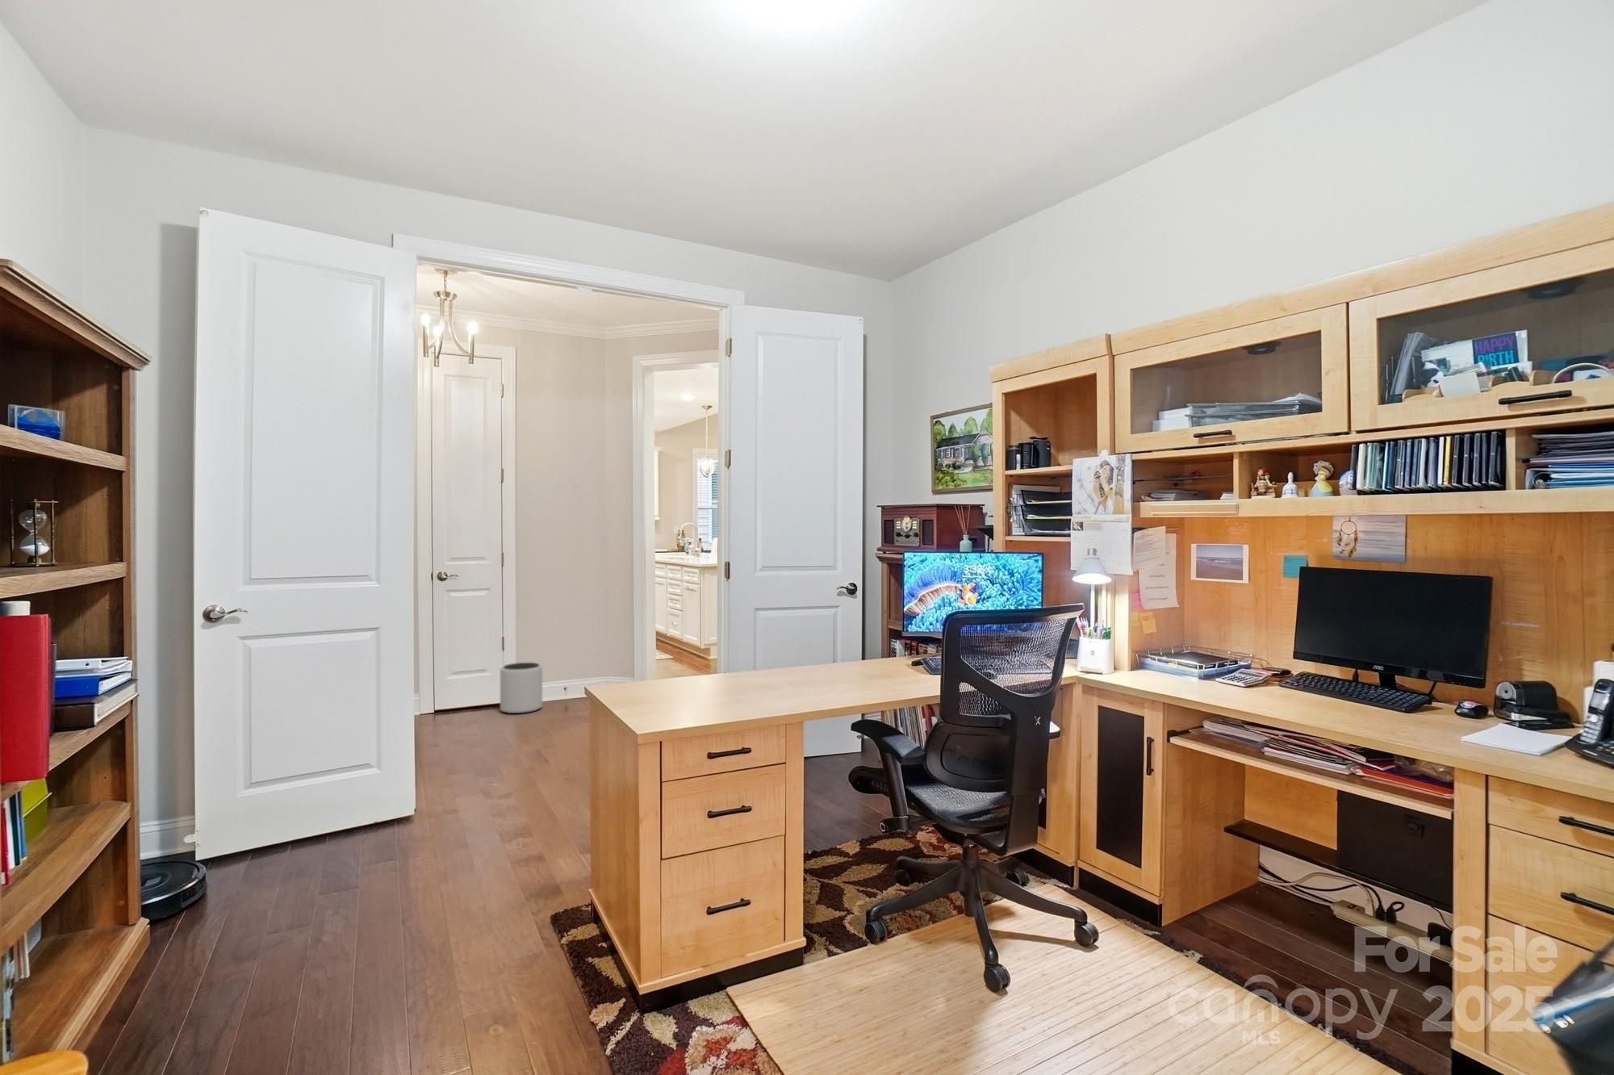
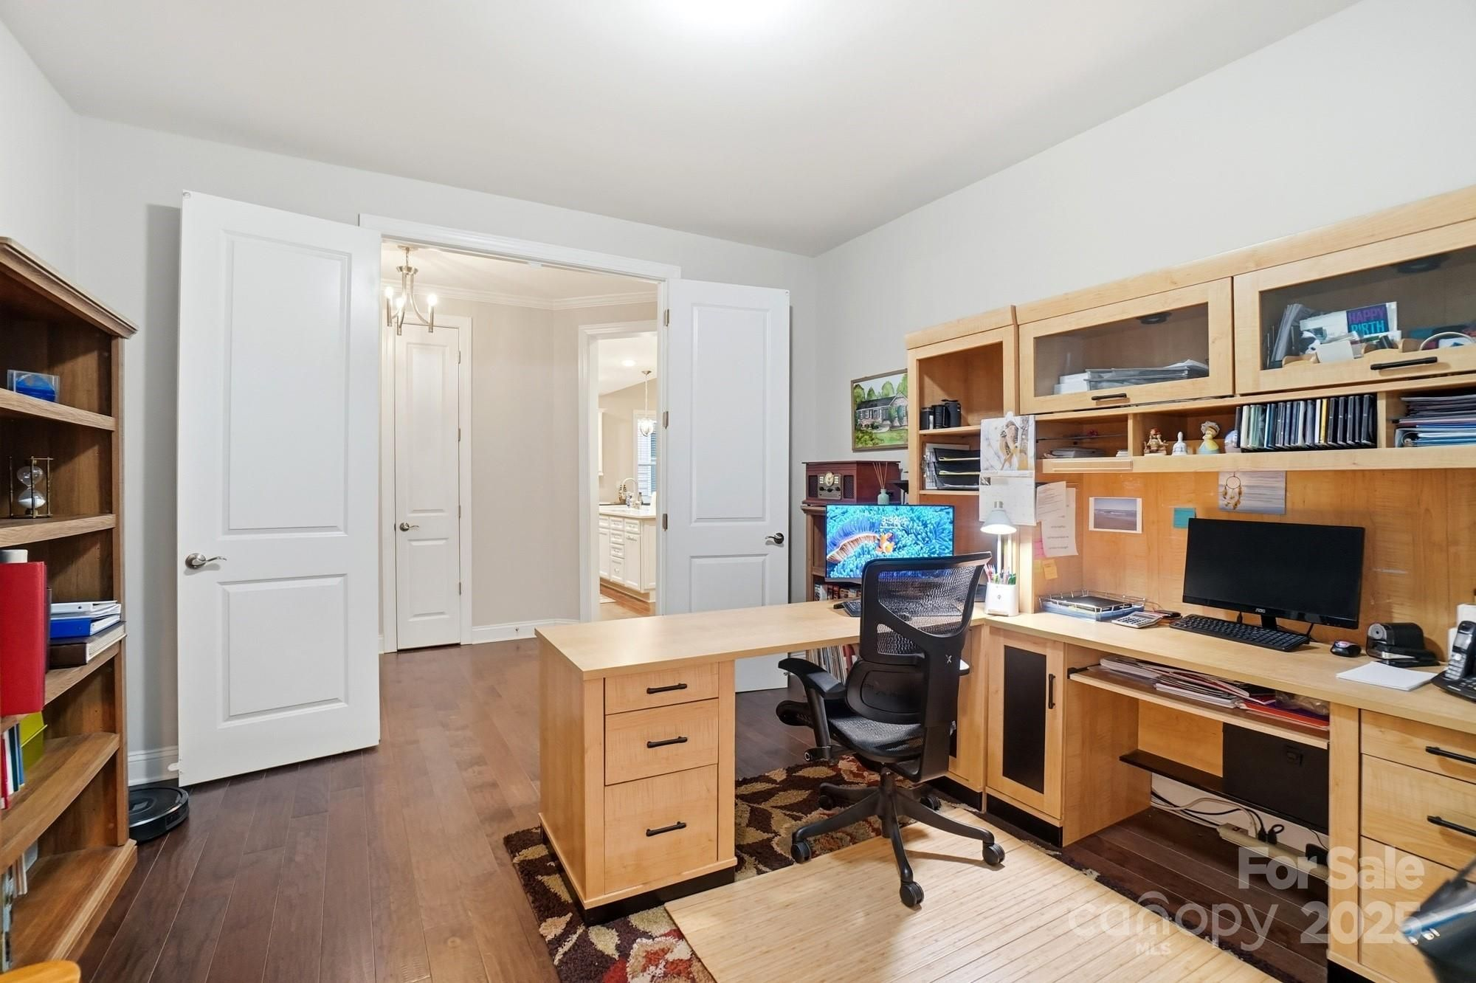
- plant pot (522, 686)
